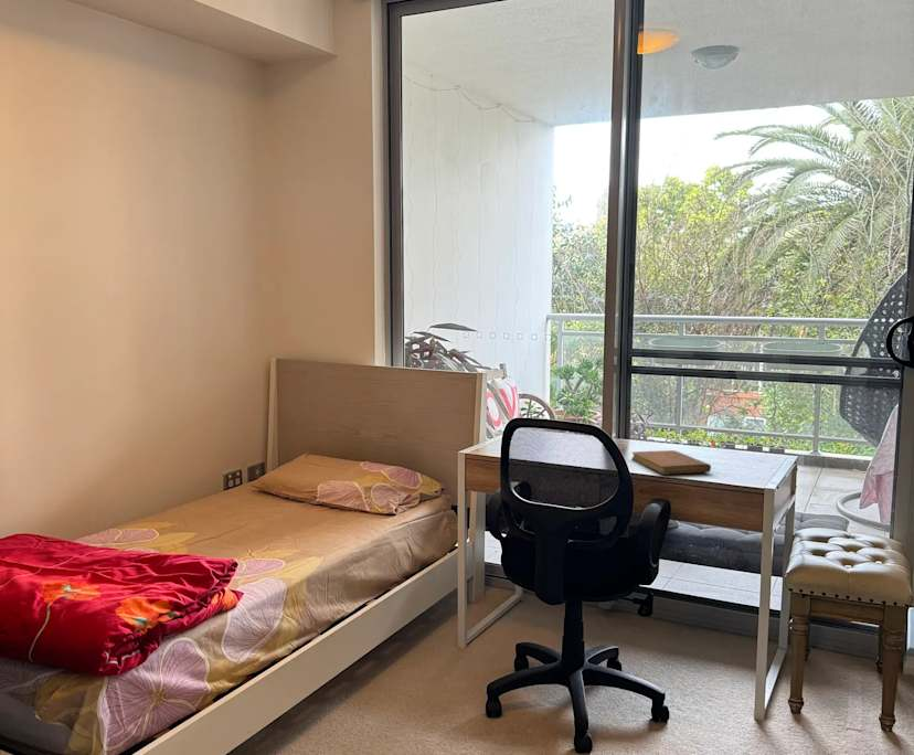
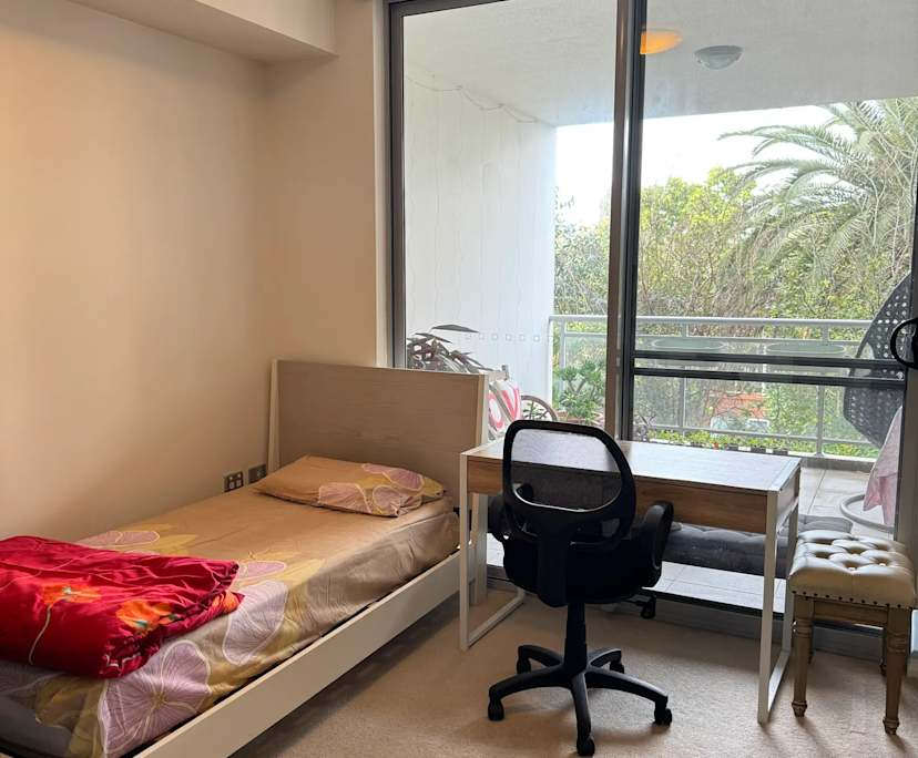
- notebook (669, 461)
